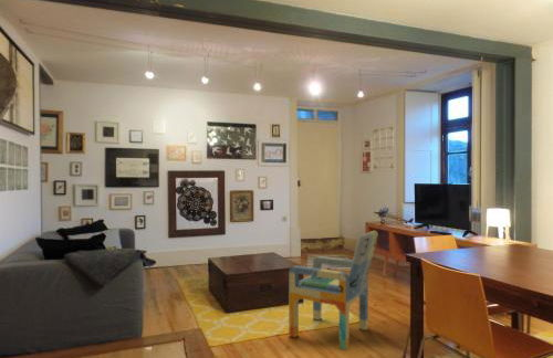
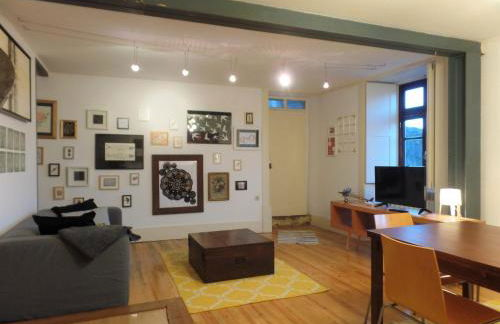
- armchair (335, 282)
